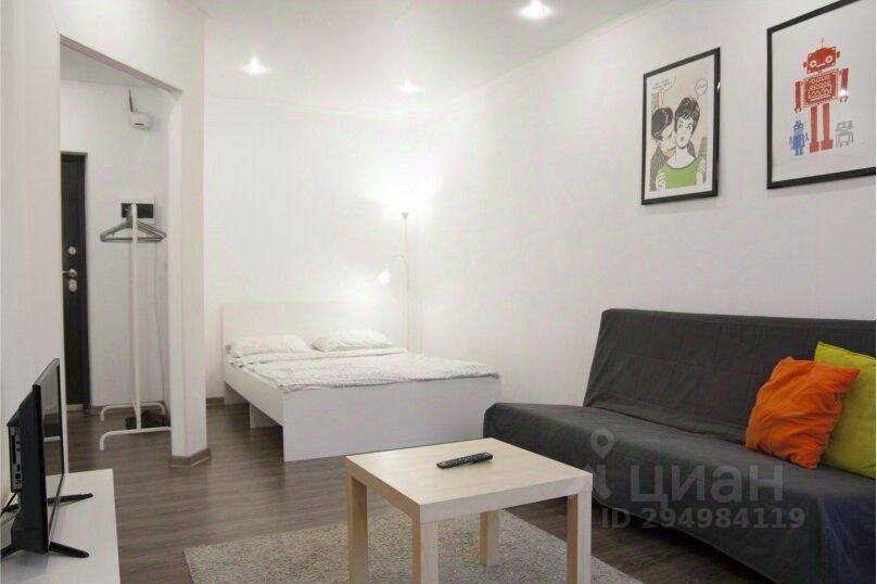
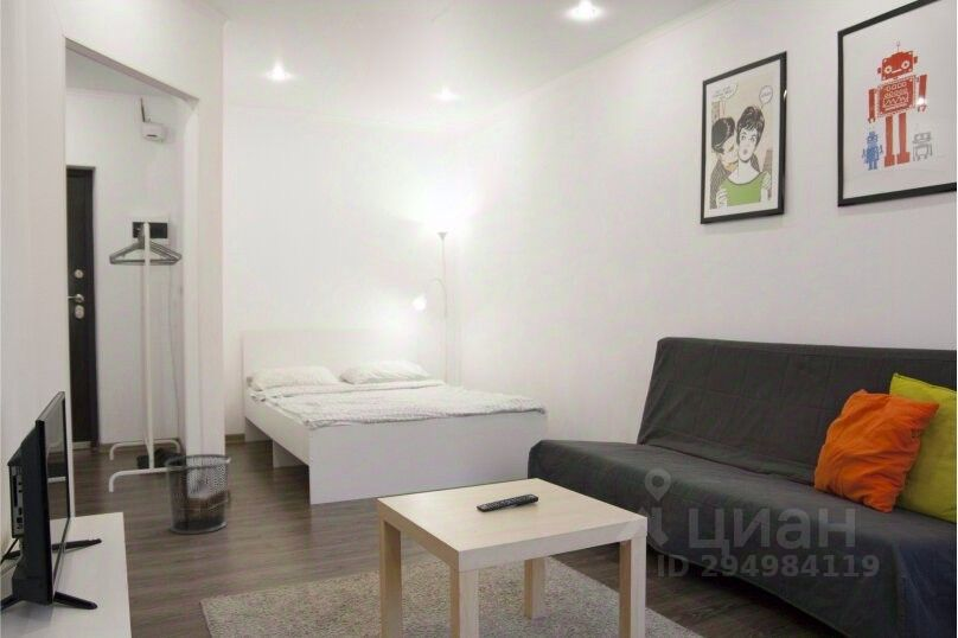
+ waste bin (198, 492)
